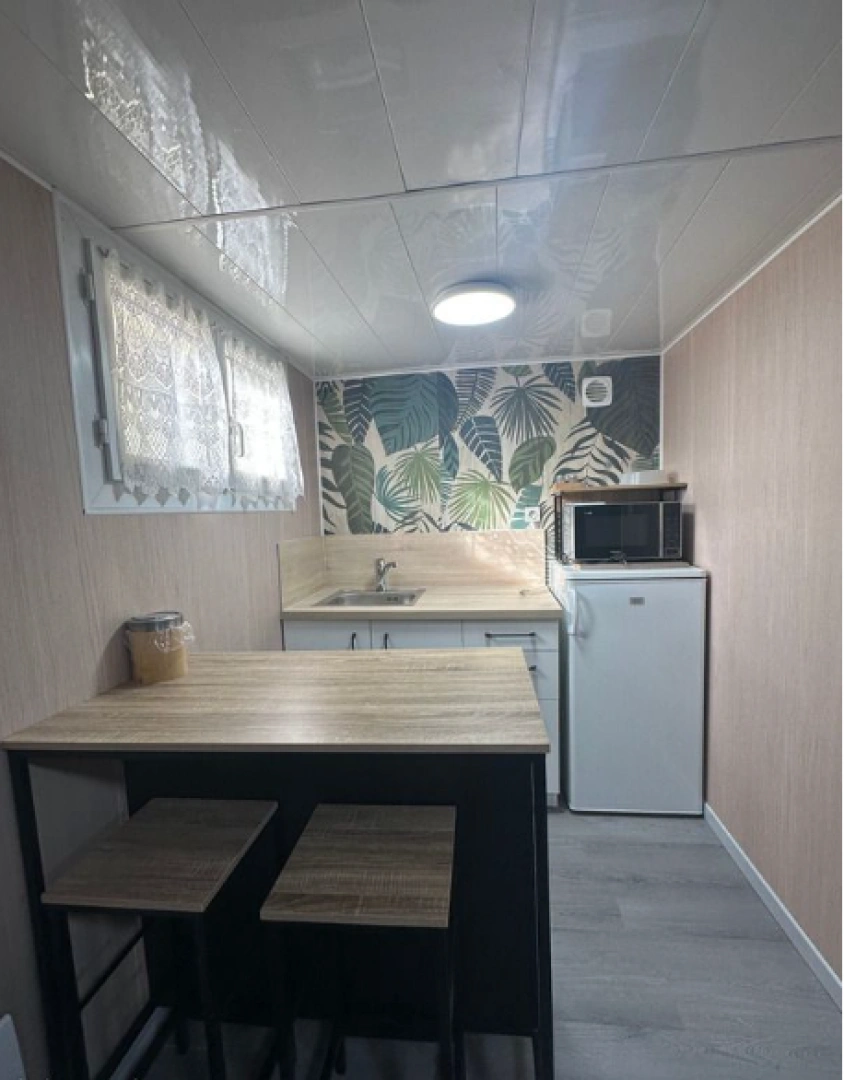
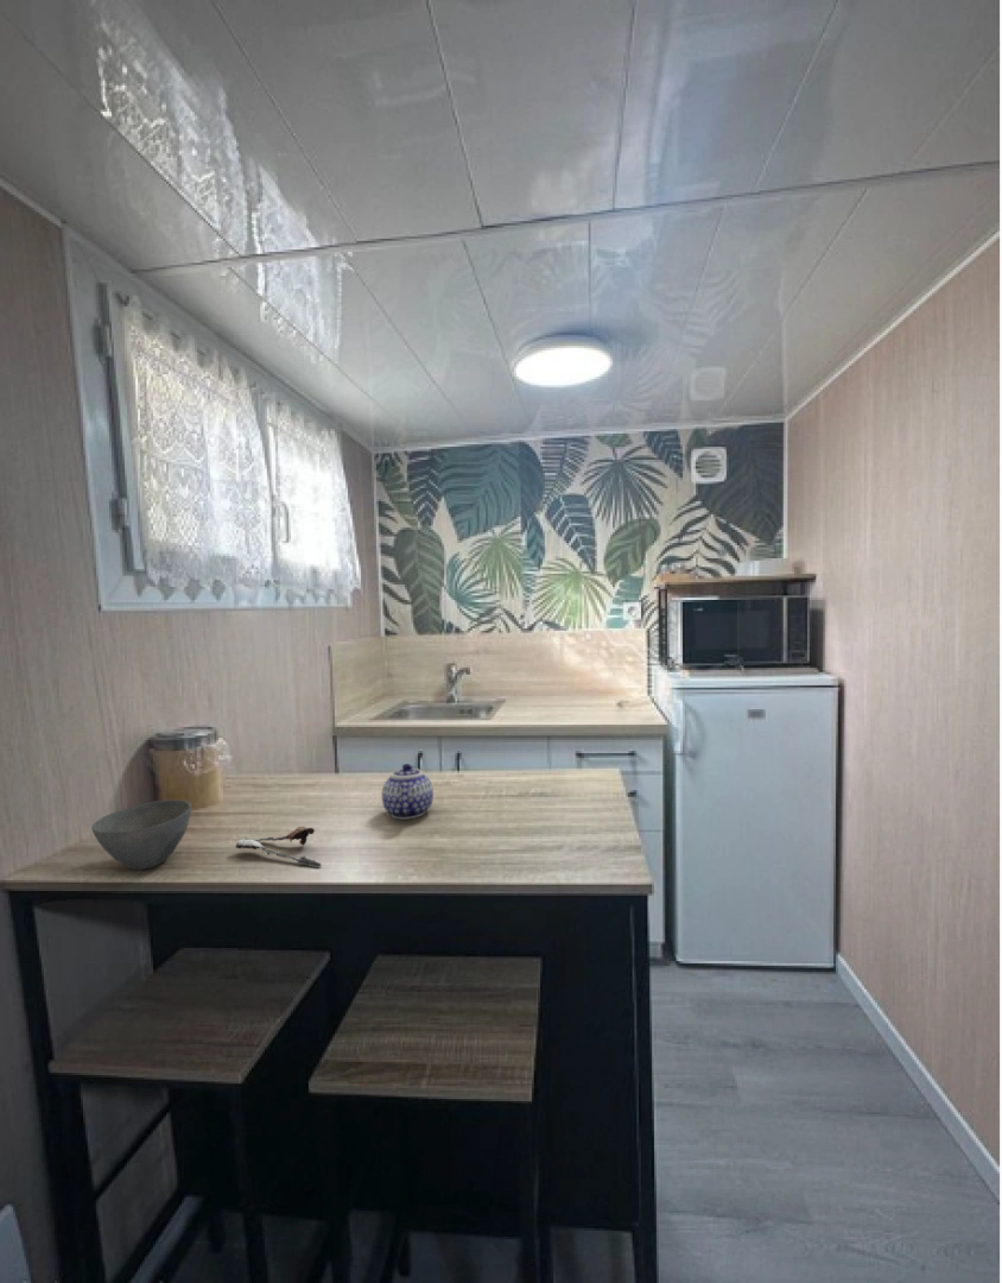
+ teapot (407, 788)
+ bowl (145, 839)
+ spoon (279, 839)
